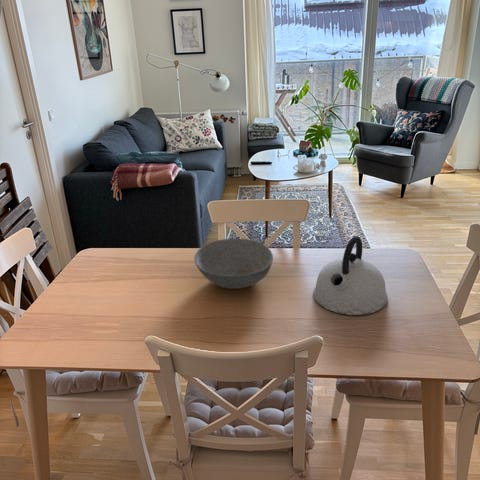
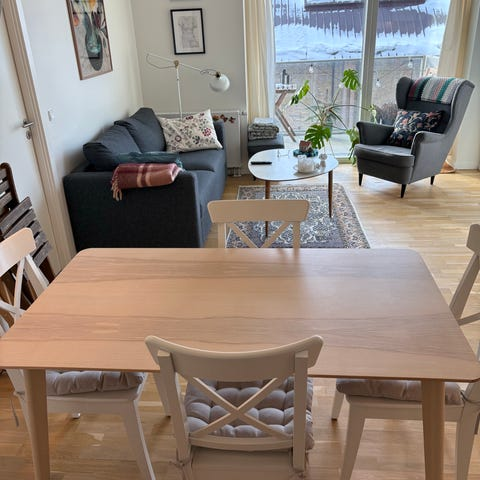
- kettle (350, 269)
- bowl (234, 267)
